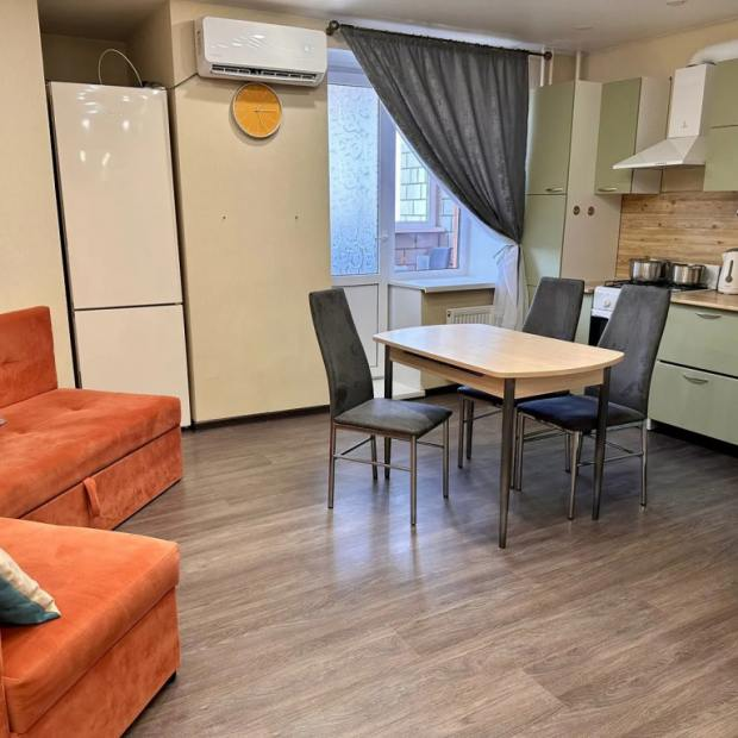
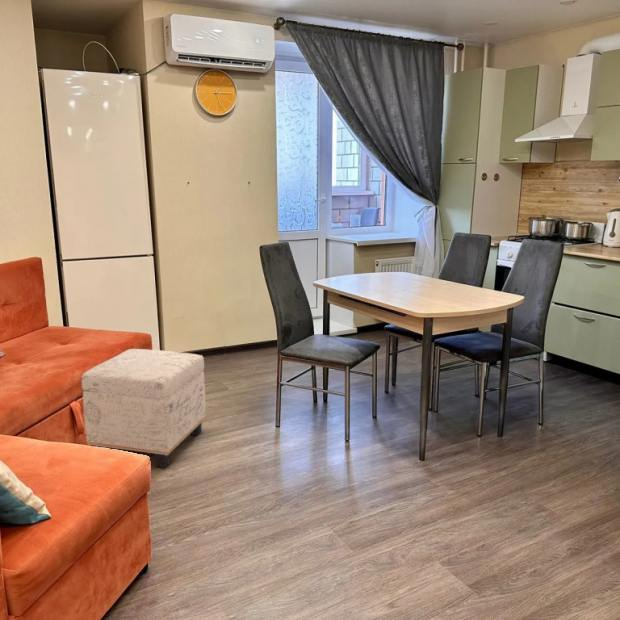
+ ottoman (147, 402)
